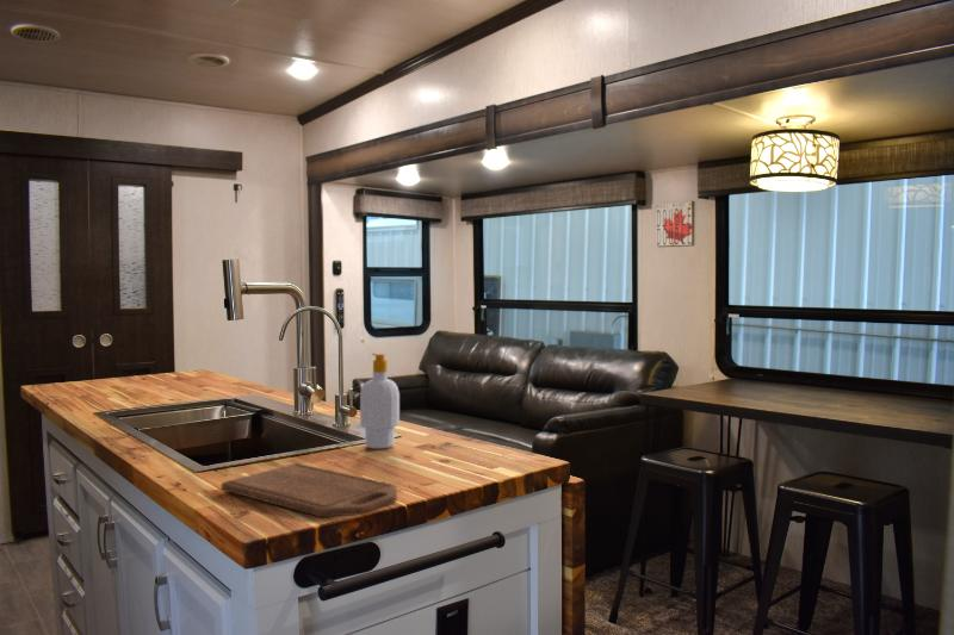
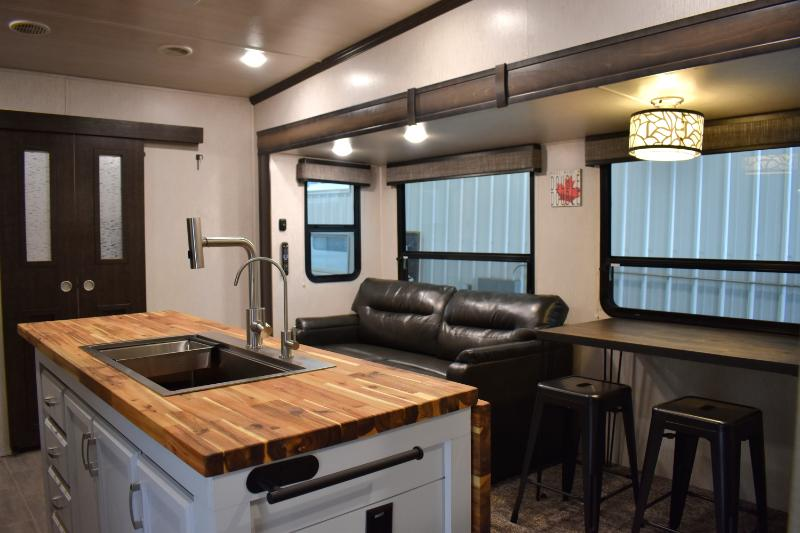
- cutting board (316, 488)
- soap bottle (379, 400)
